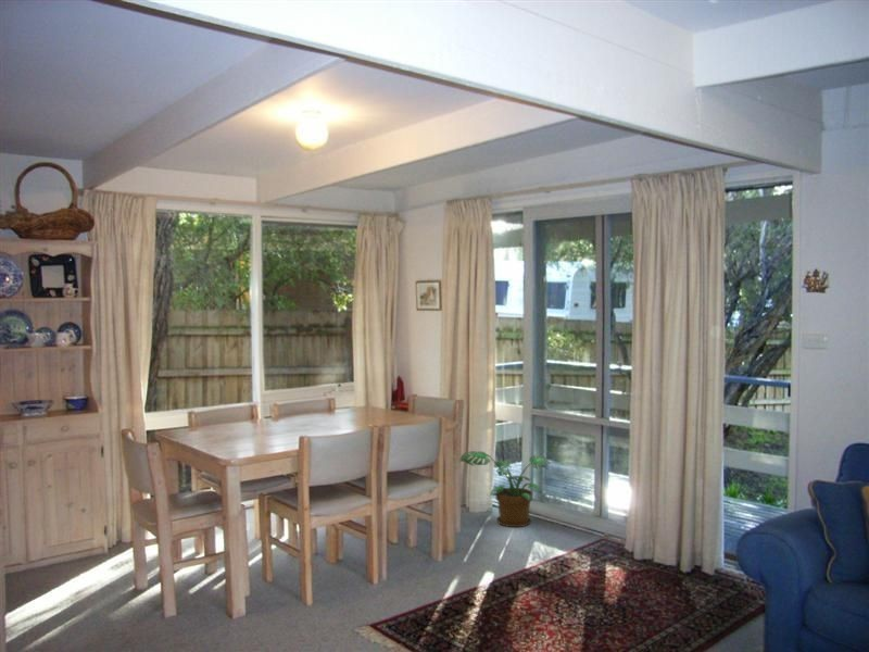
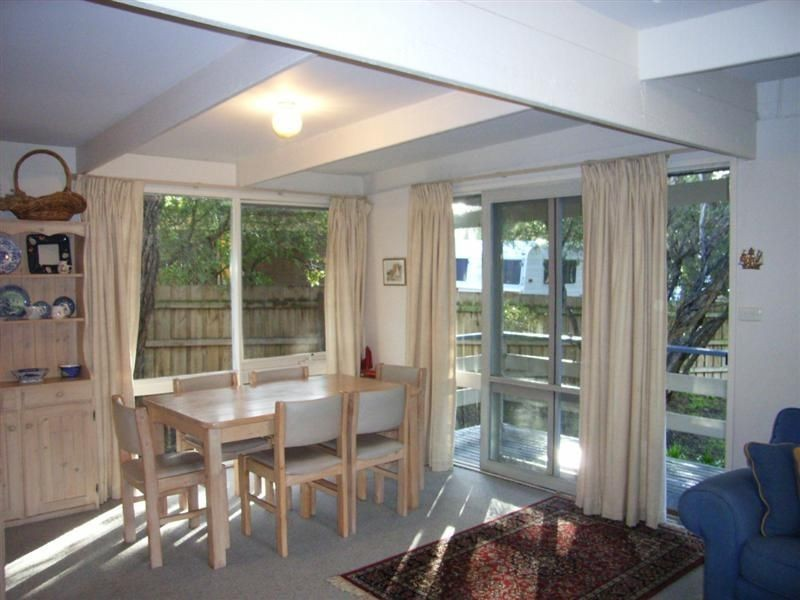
- potted plant (507, 488)
